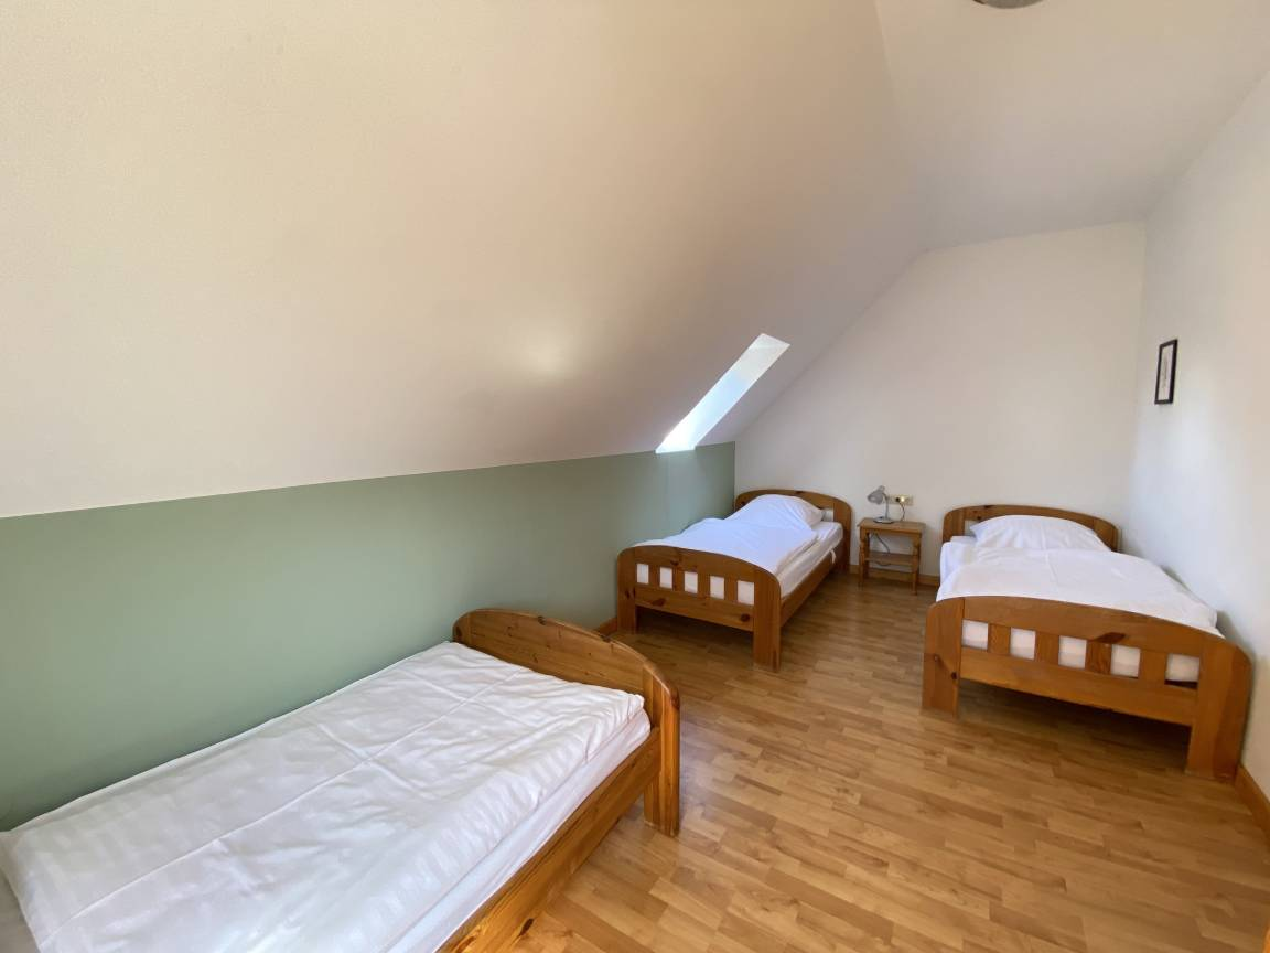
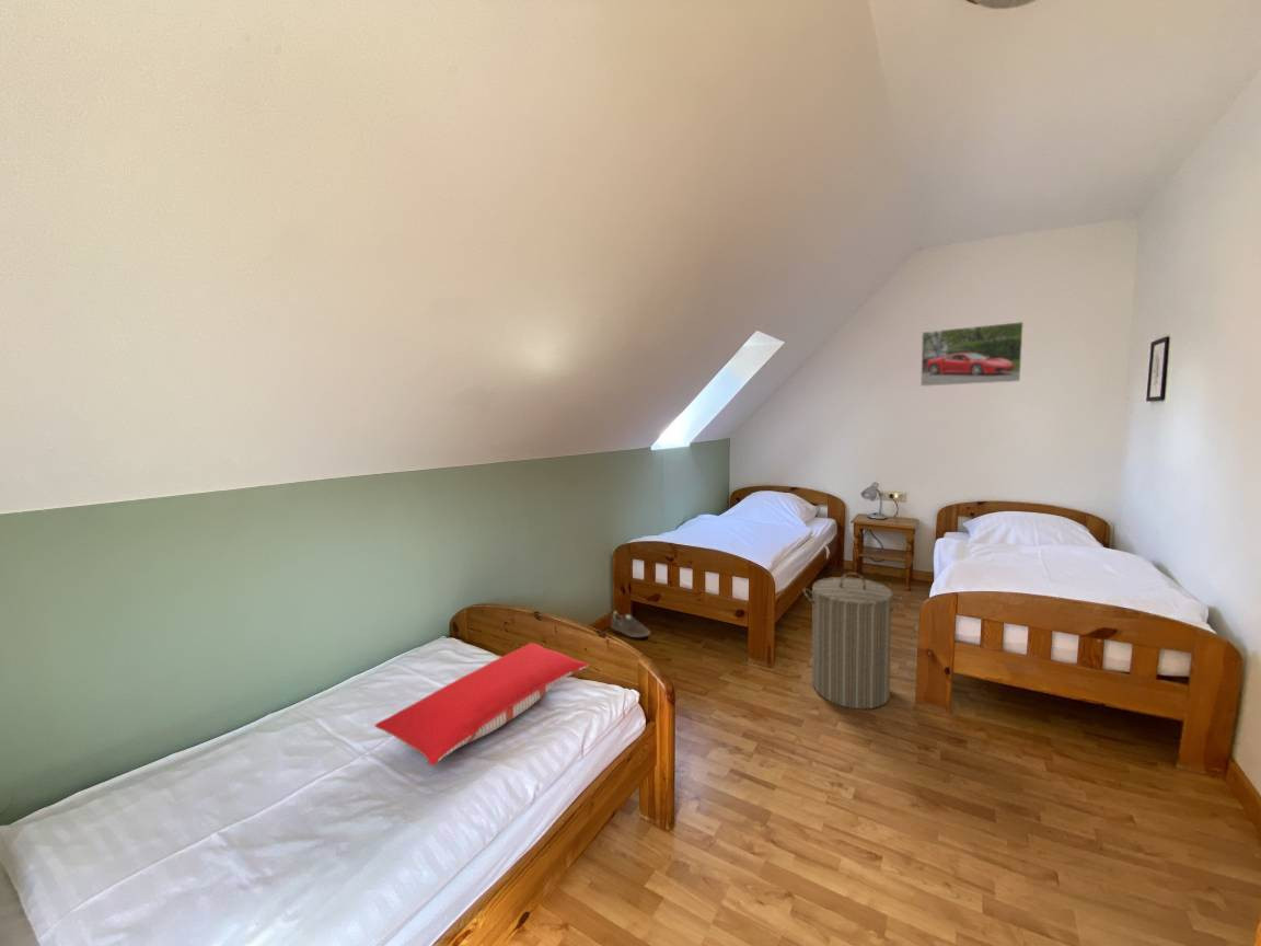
+ pillow (491, 692)
+ sneaker (628, 624)
+ laundry hamper (851, 631)
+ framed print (969, 355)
